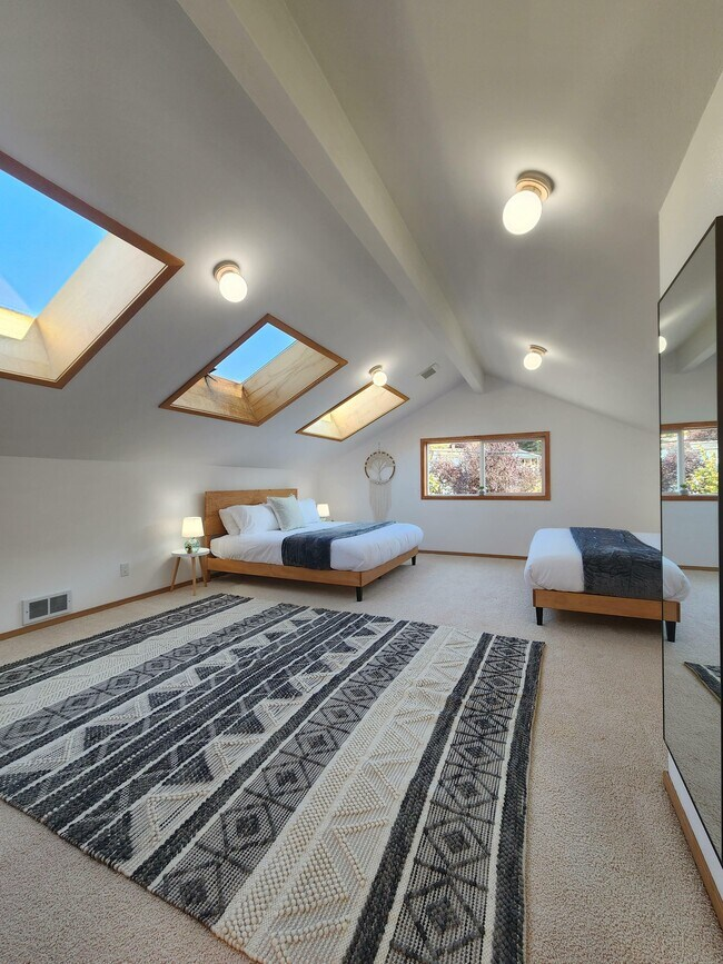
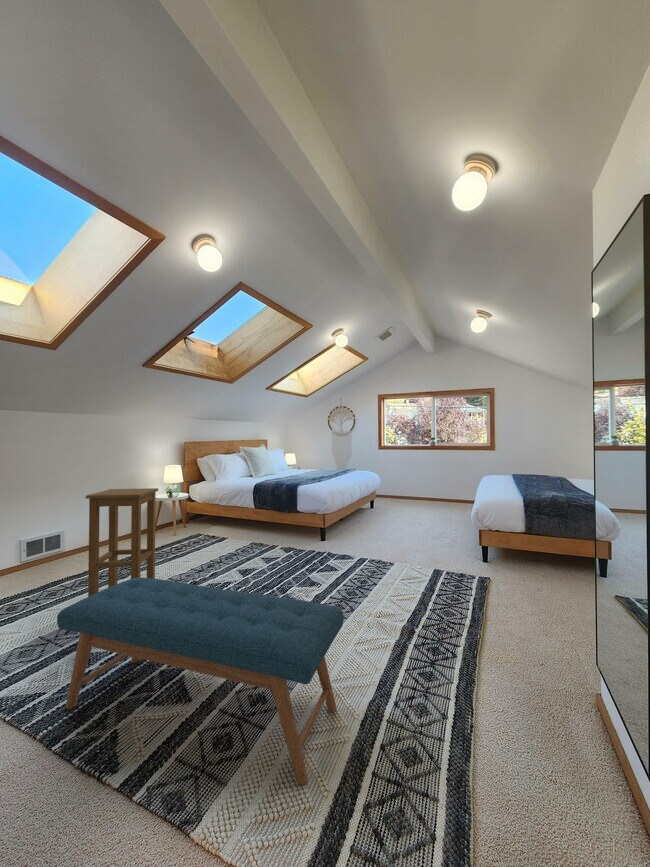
+ stool (124, 550)
+ bench (200, 654)
